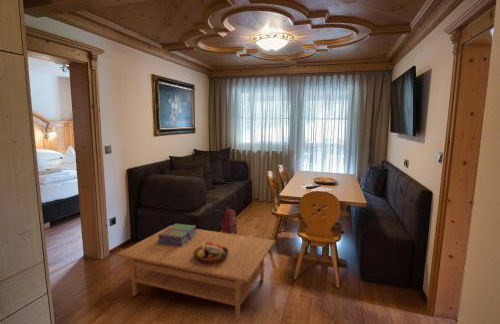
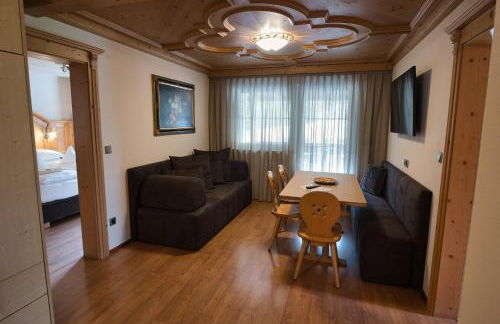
- coffee table (201, 267)
- fruit bowl (211, 250)
- stack of books (178, 233)
- backpack (224, 225)
